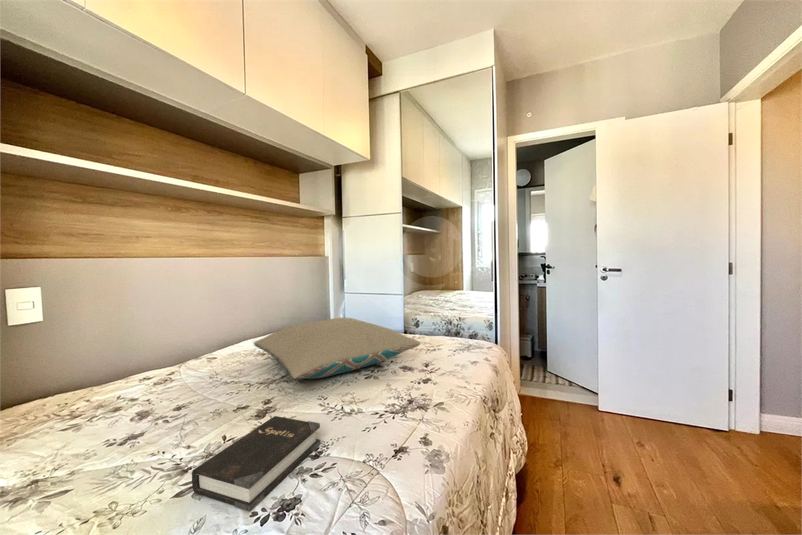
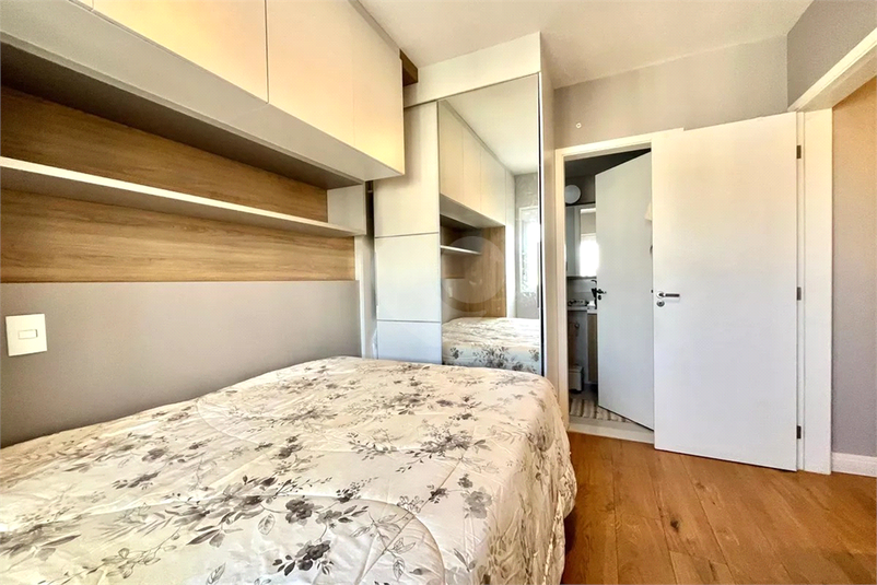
- pillow (333, 343)
- hardback book (263, 454)
